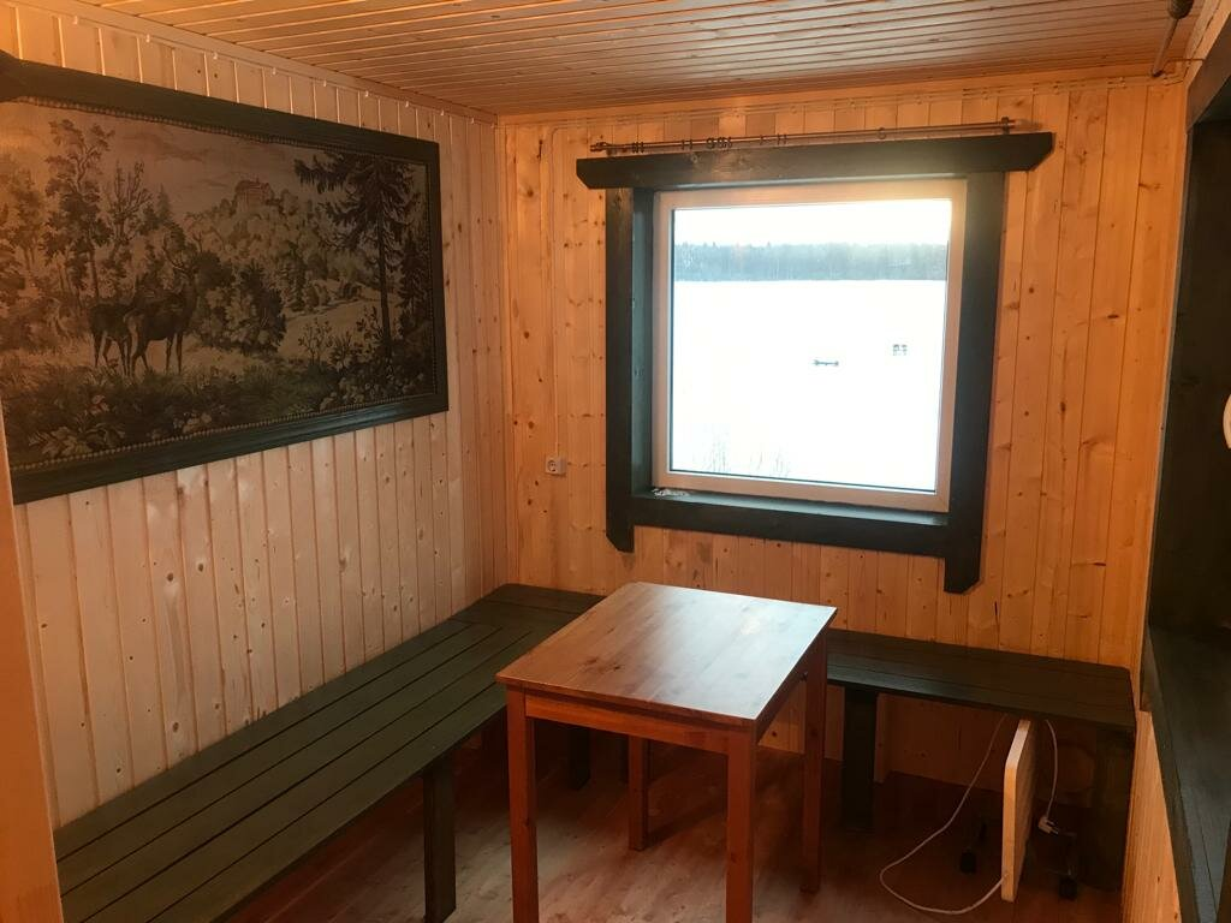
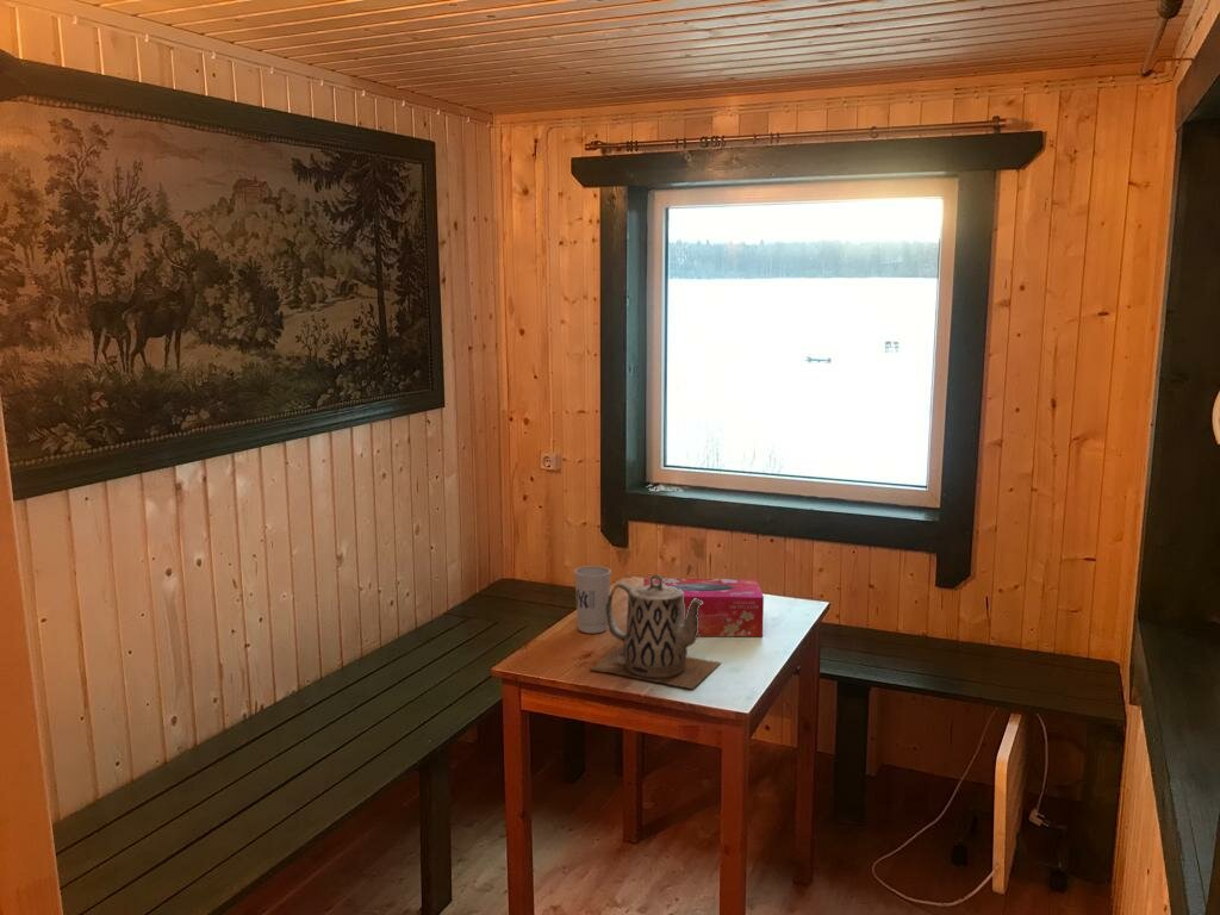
+ tissue box (701, 606)
+ teapot (655, 620)
+ cup (592, 599)
